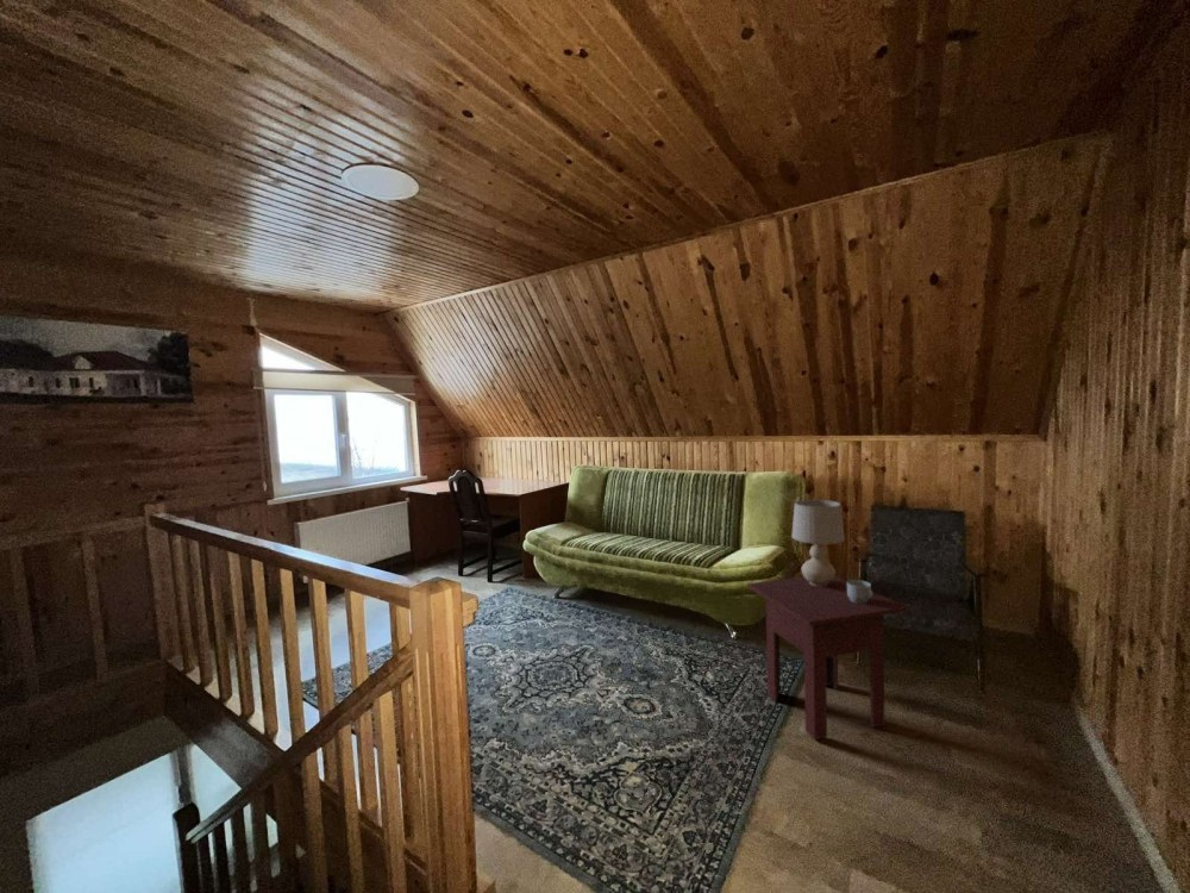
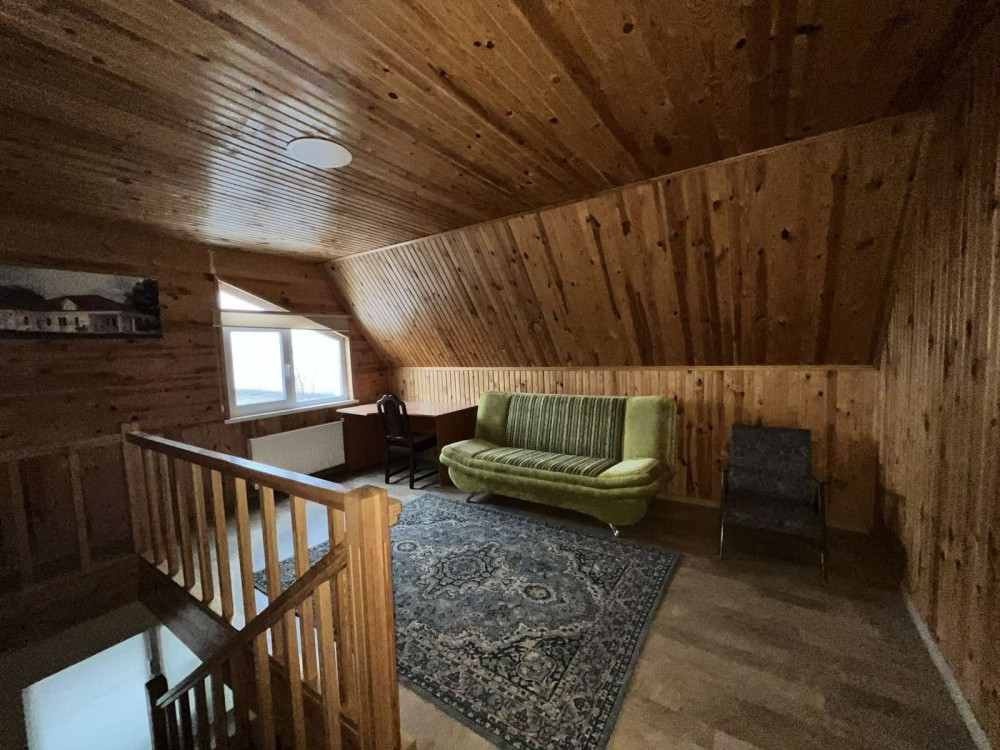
- table lamp (818, 543)
- mug (860, 592)
- side table (821, 651)
